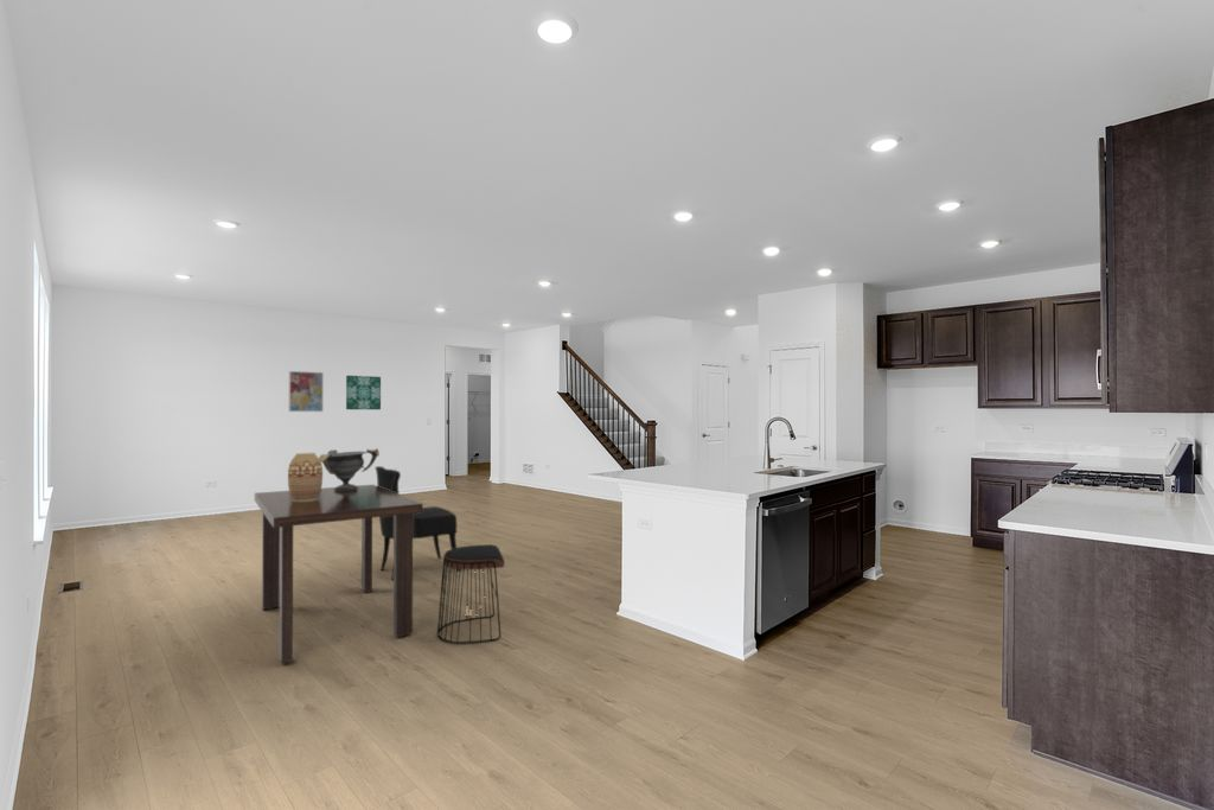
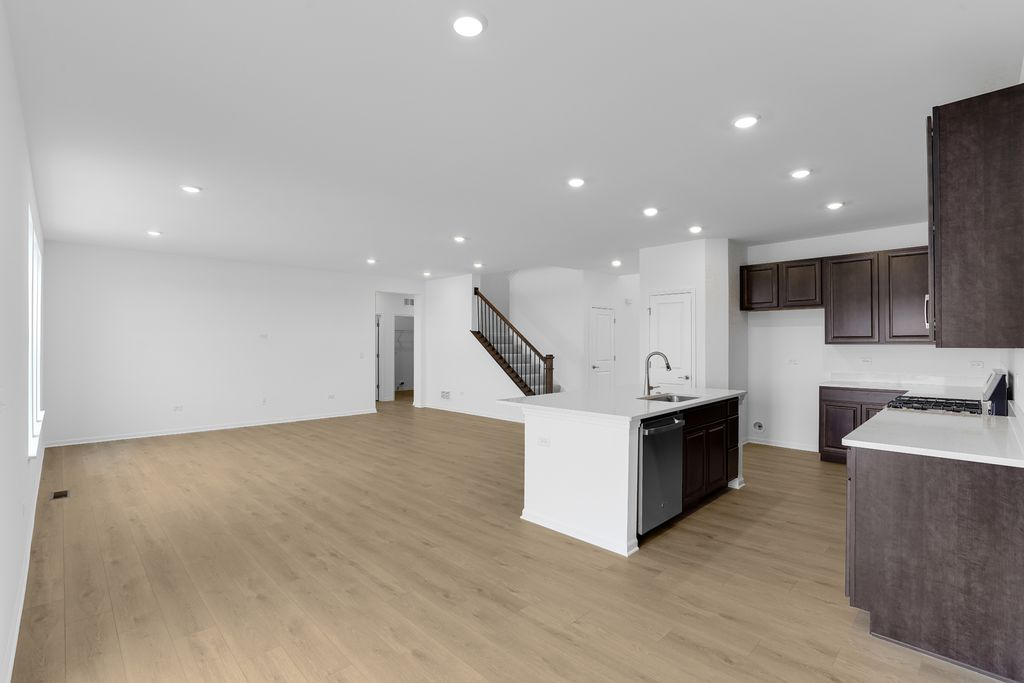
- dining table (362, 559)
- stool (471, 591)
- wall art (306, 391)
- wall art (363, 393)
- vase (305, 476)
- decorative bowl (347, 468)
- dining chair (420, 516)
